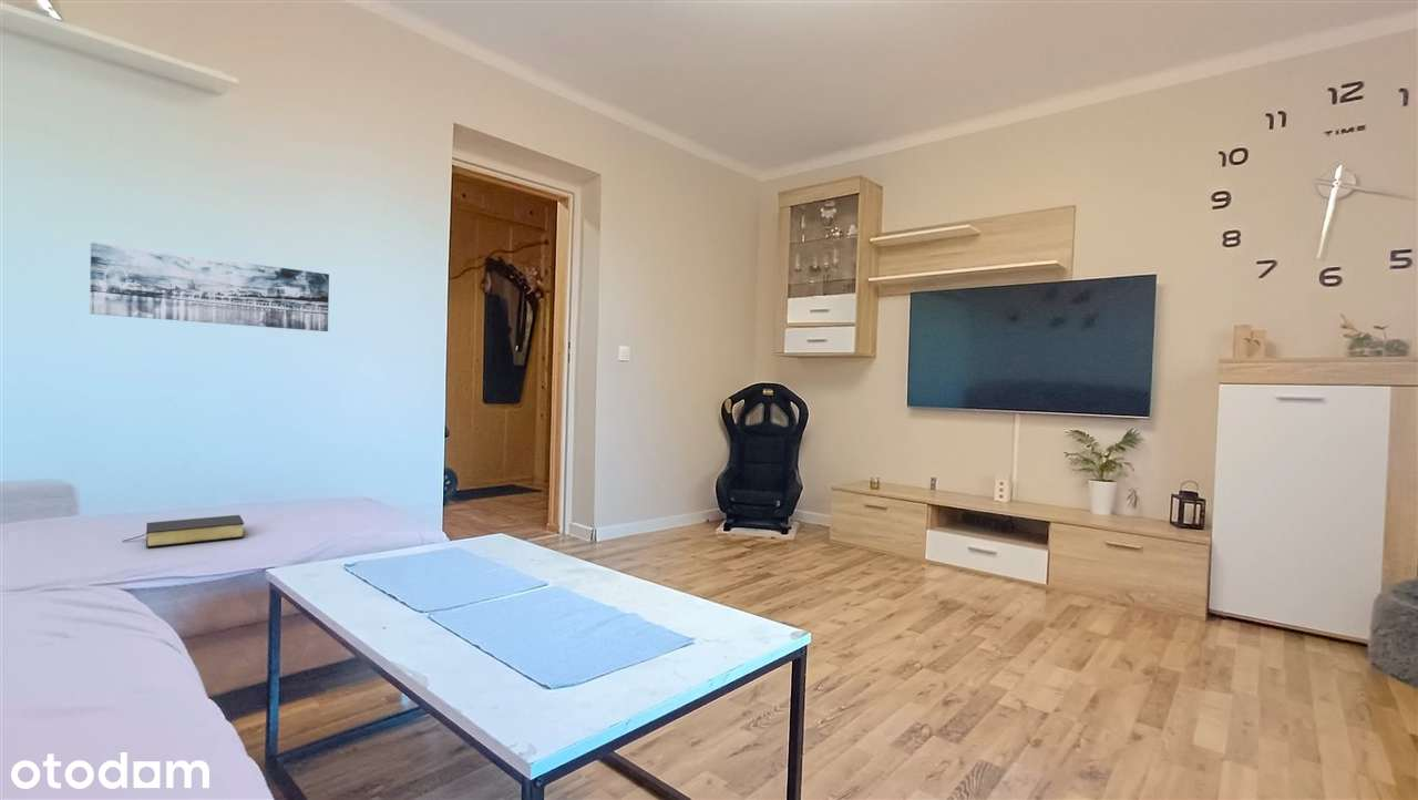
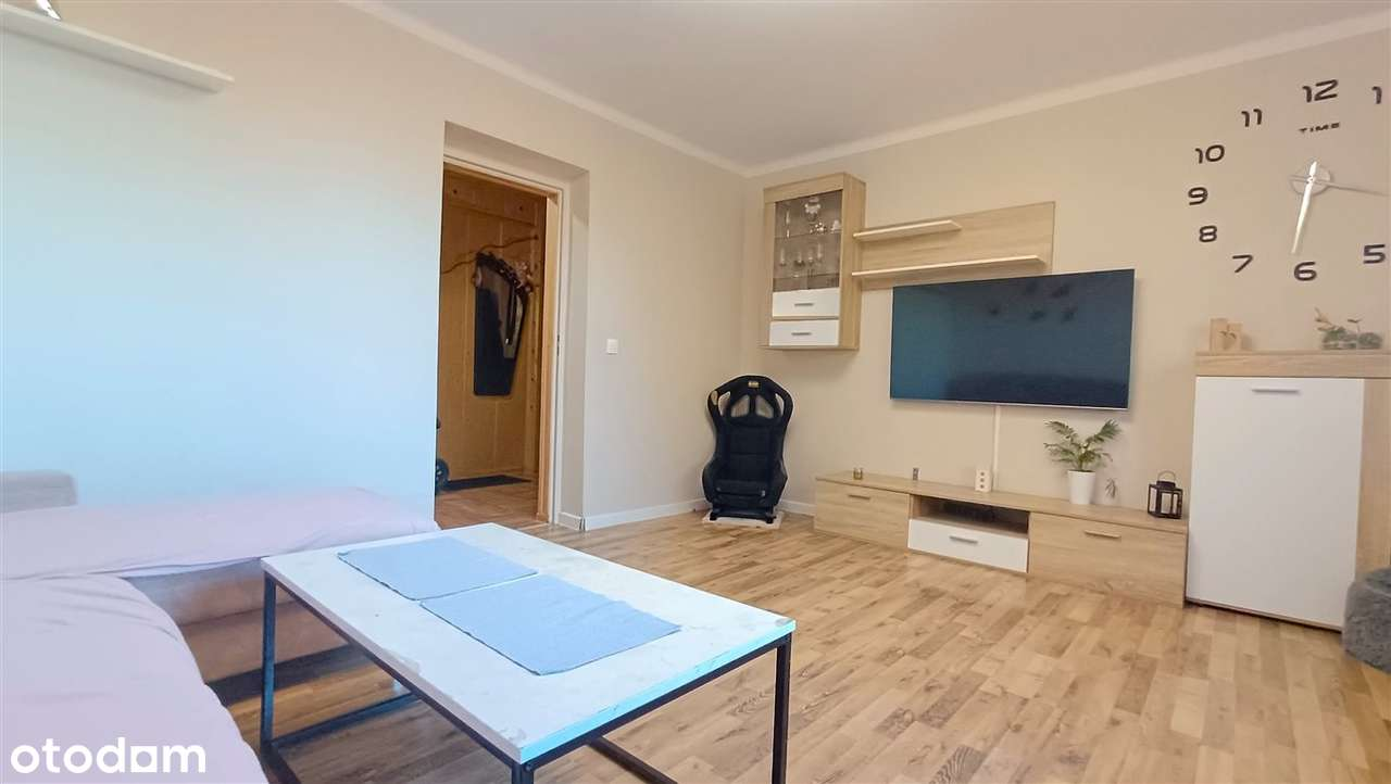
- bible (184, 531)
- wall art (222, 291)
